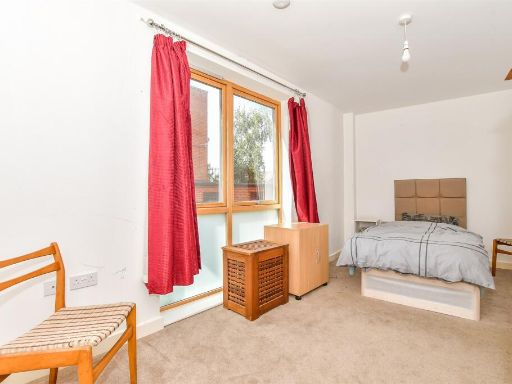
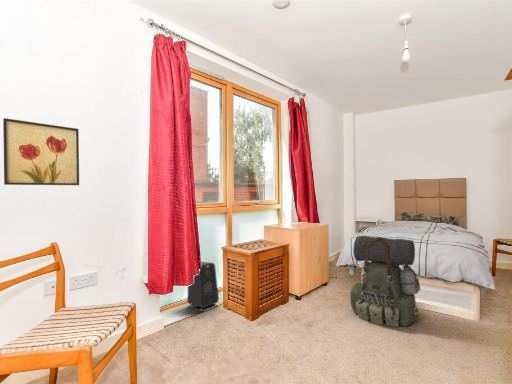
+ wall art (43, 154)
+ backpack (384, 274)
+ speaker (203, 284)
